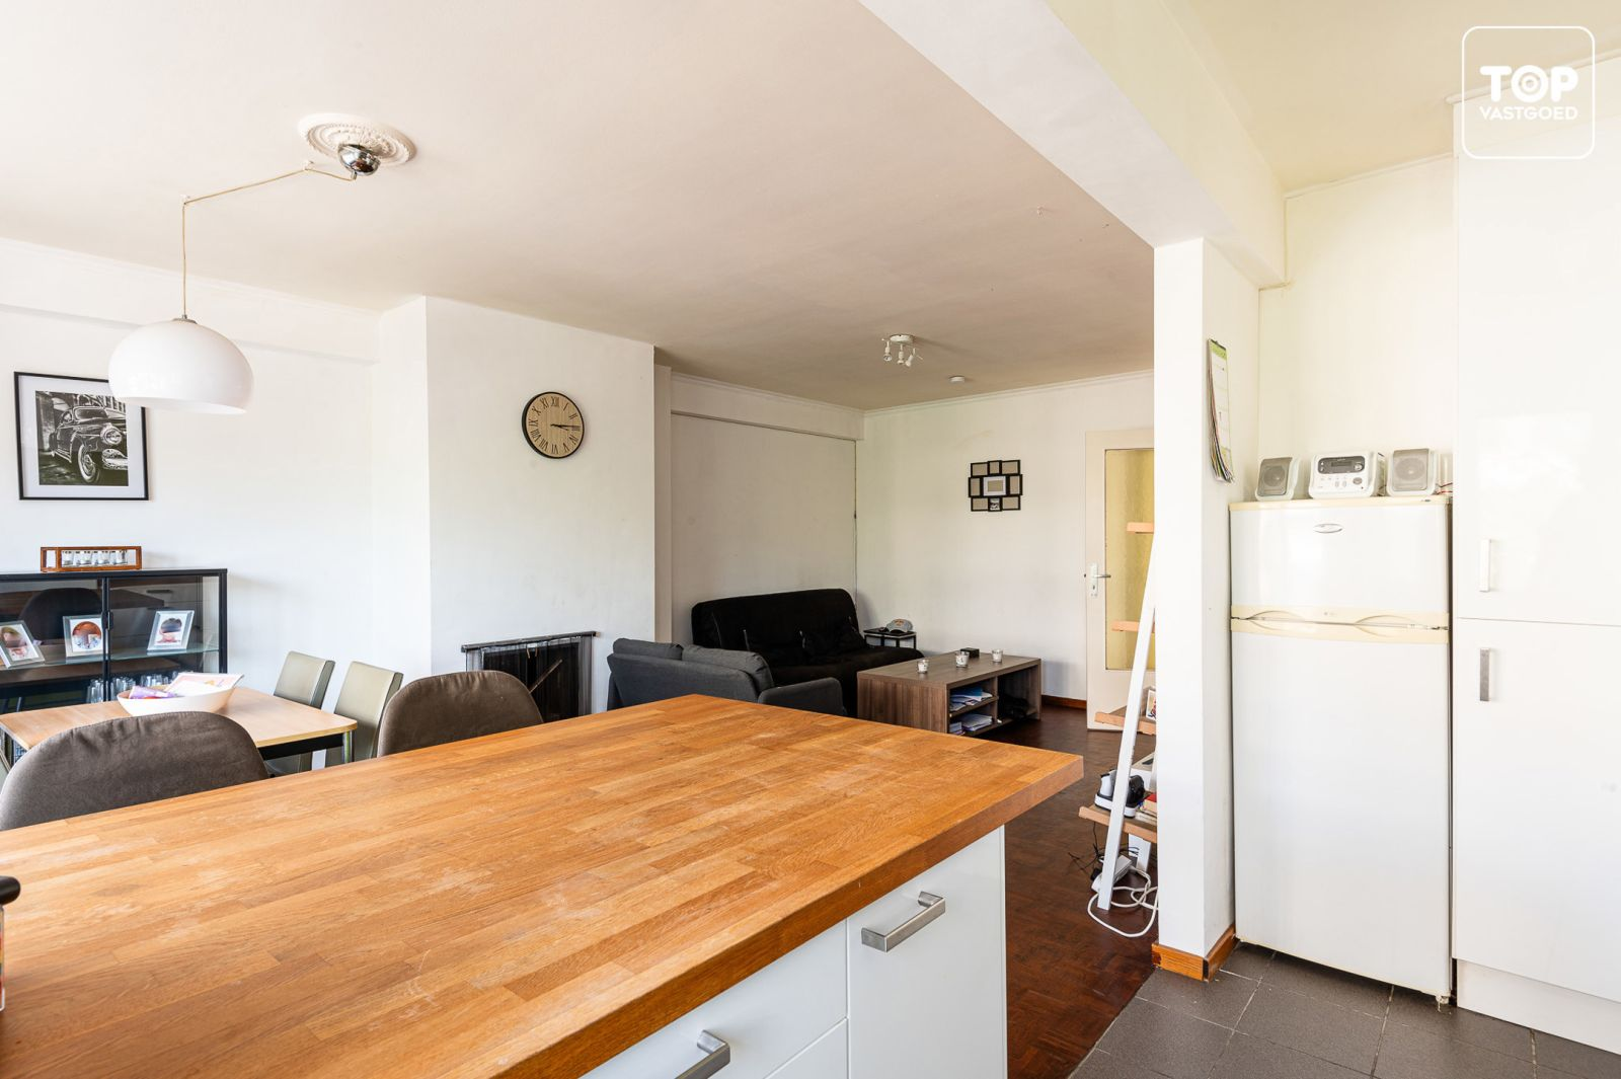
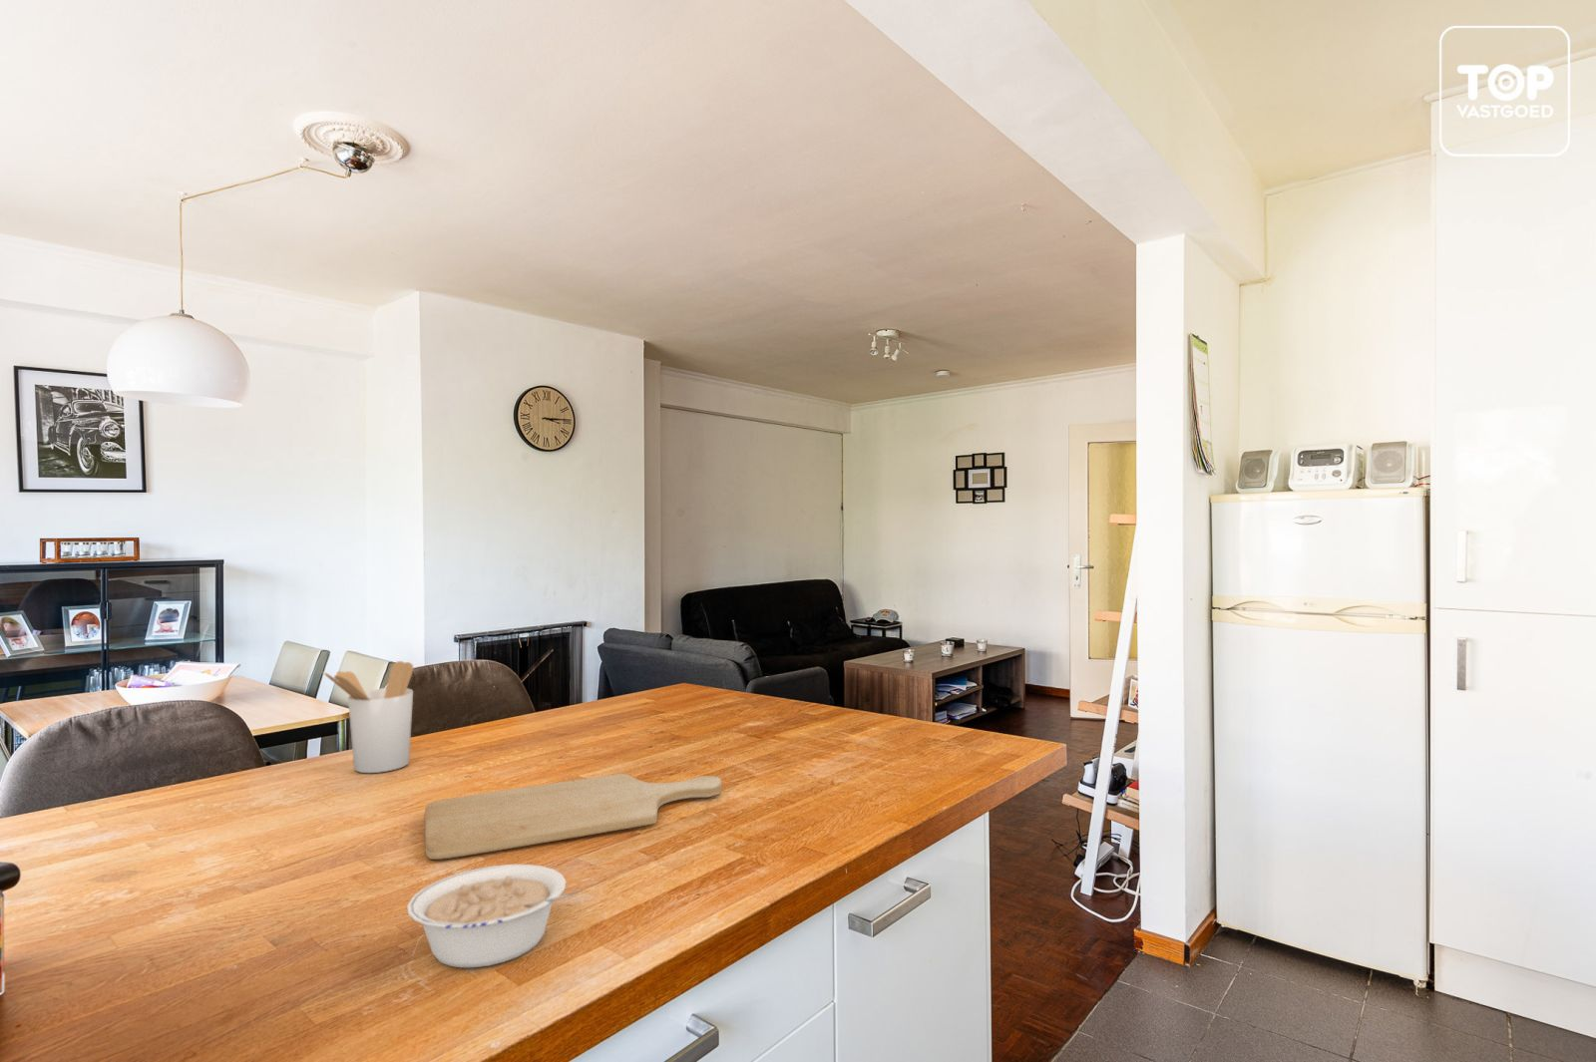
+ utensil holder (368, 715)
+ chopping board (583, 805)
+ legume (496, 911)
